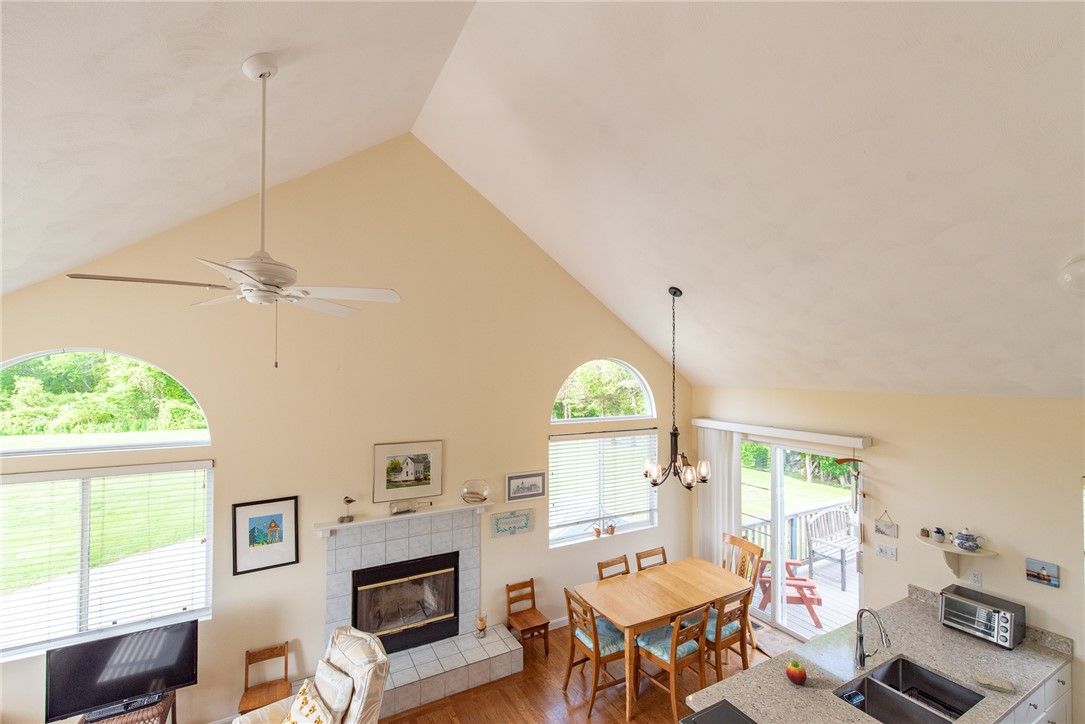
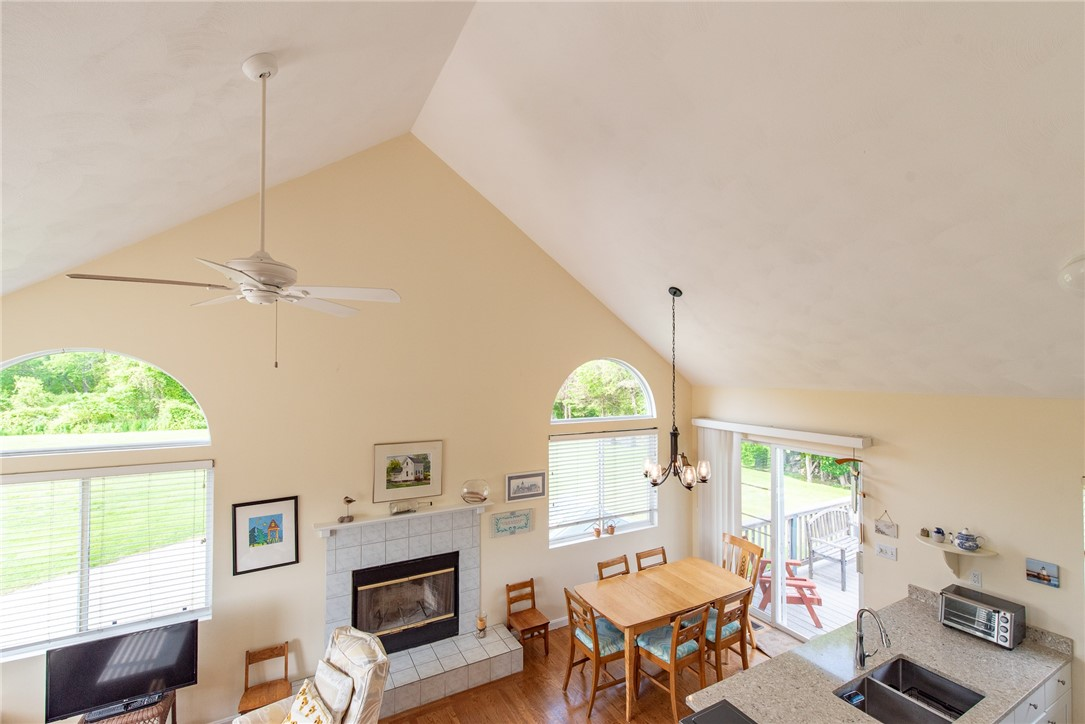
- washcloth (993, 682)
- fruit (796, 672)
